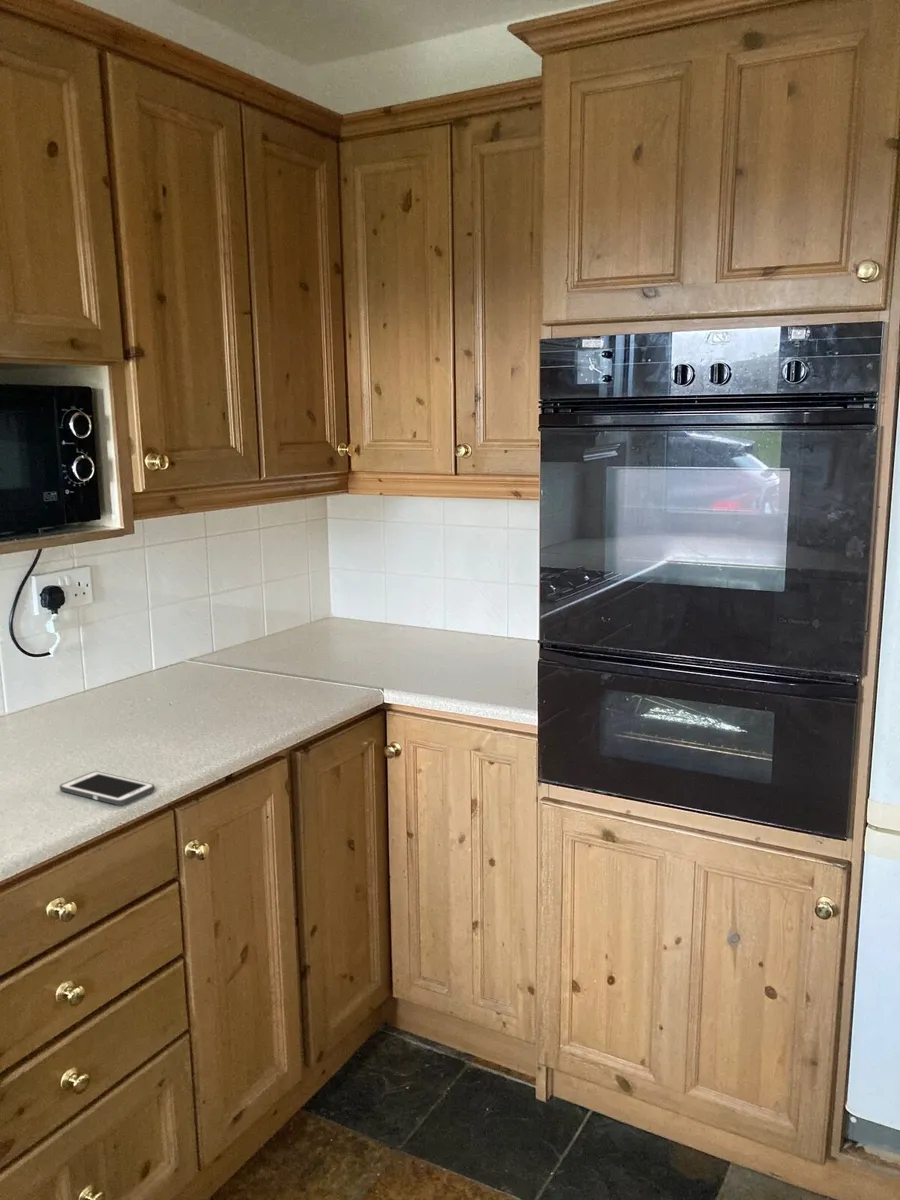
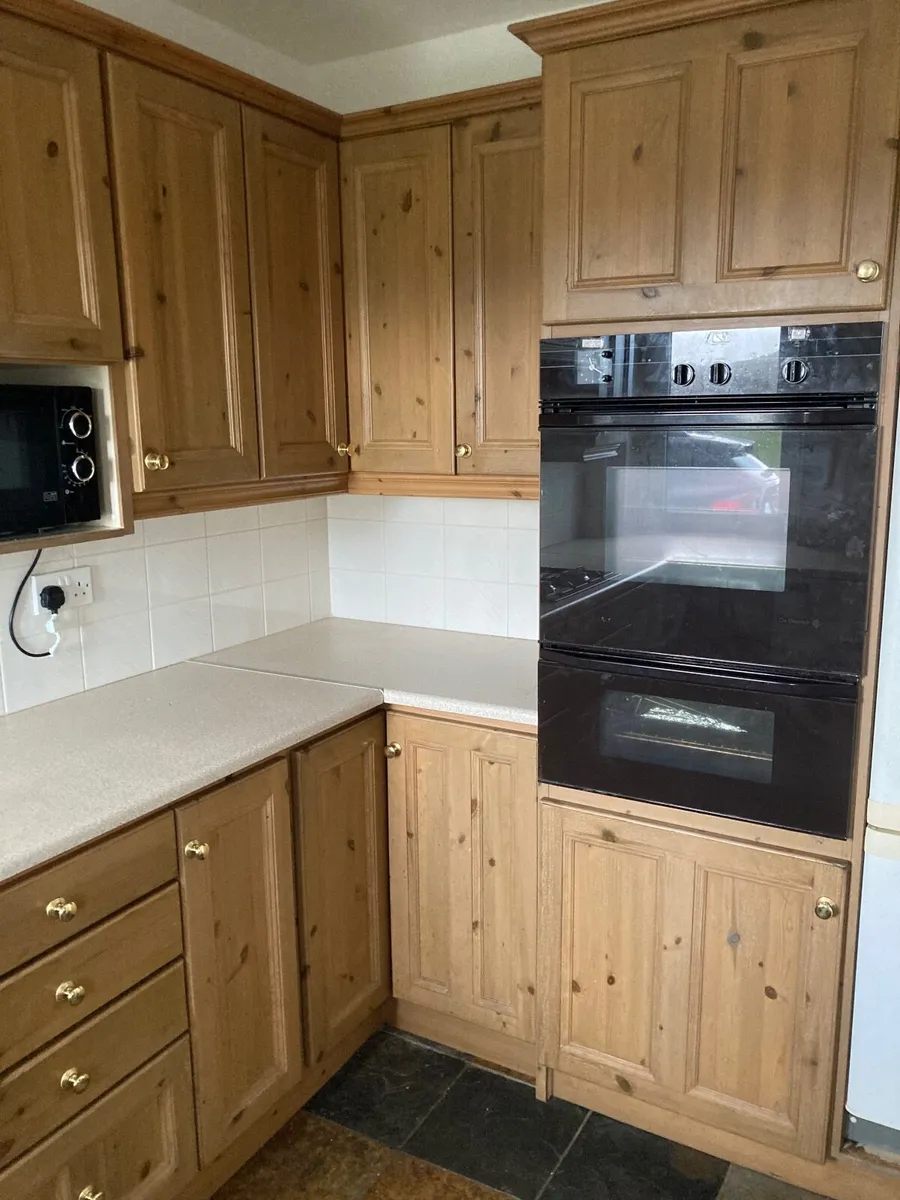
- cell phone (107, 787)
